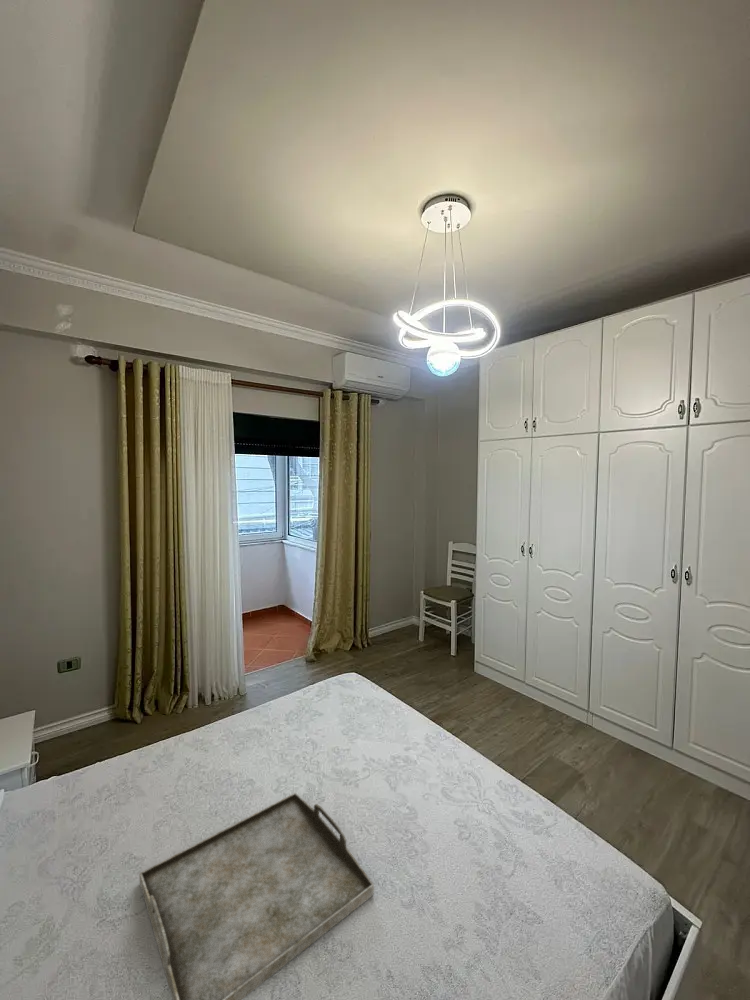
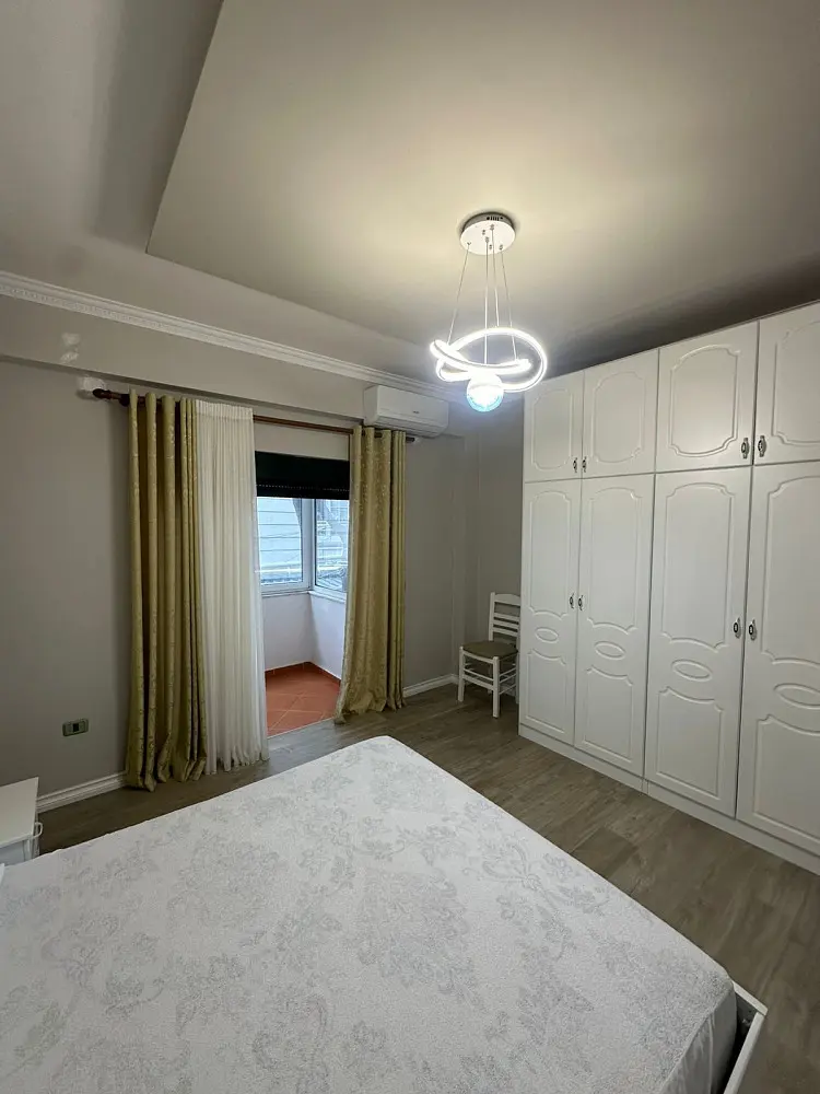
- serving tray (255, 874)
